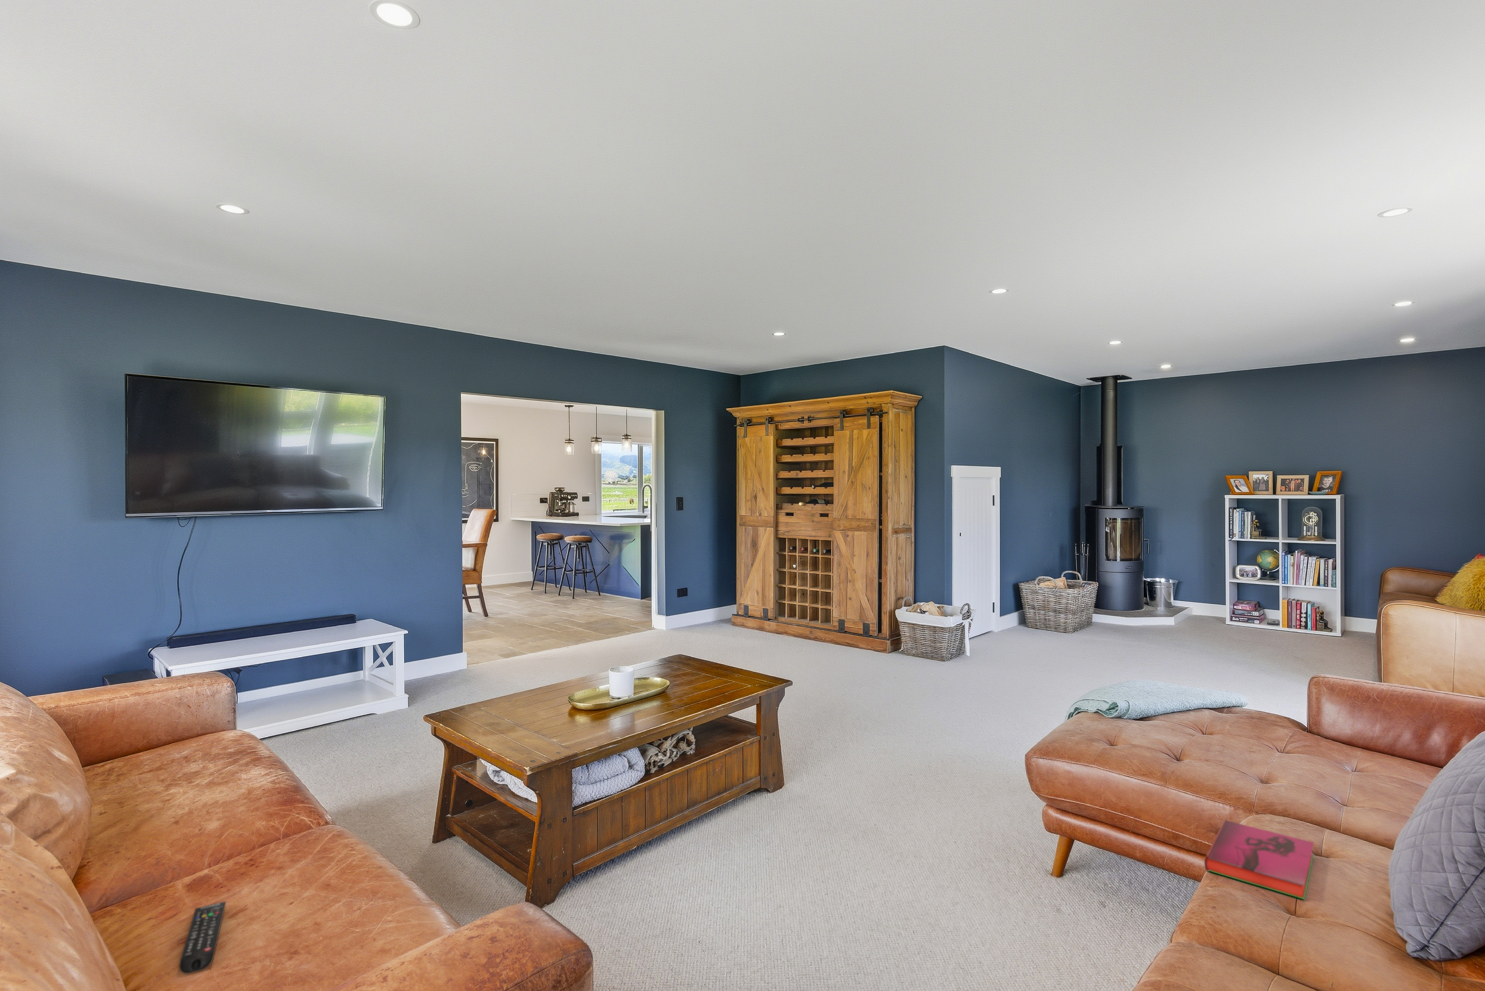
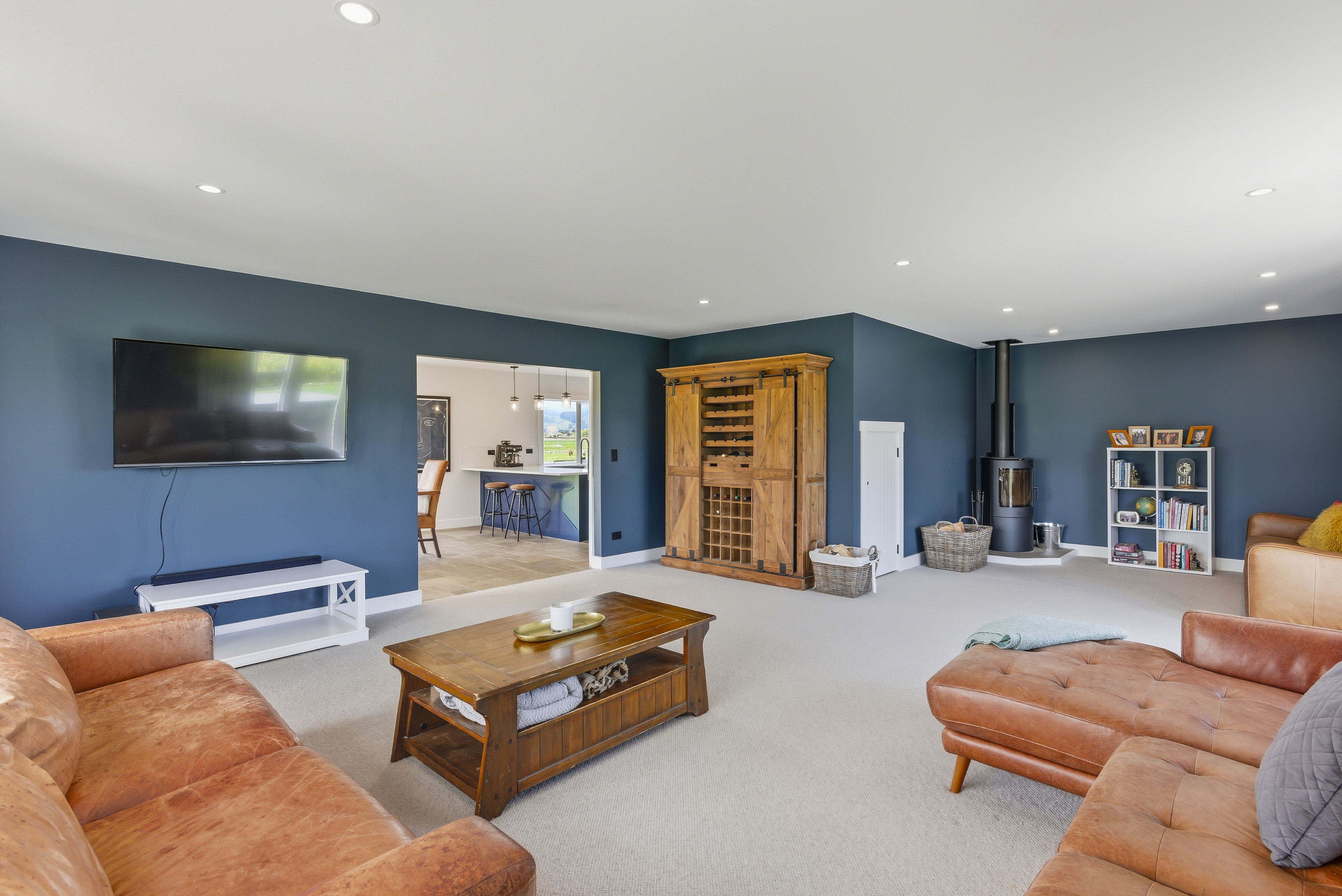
- hardback book (1260, 856)
- remote control (204, 933)
